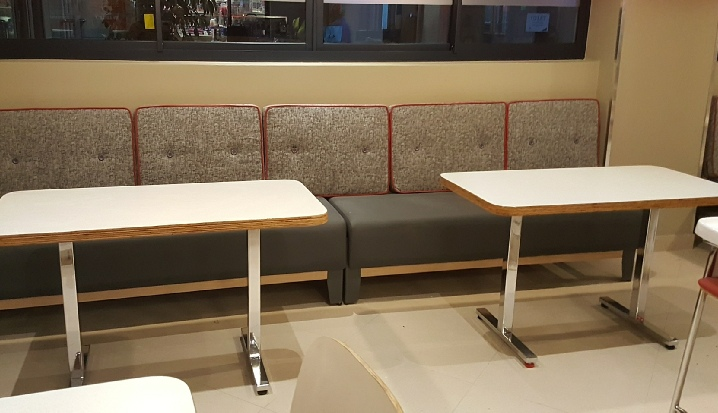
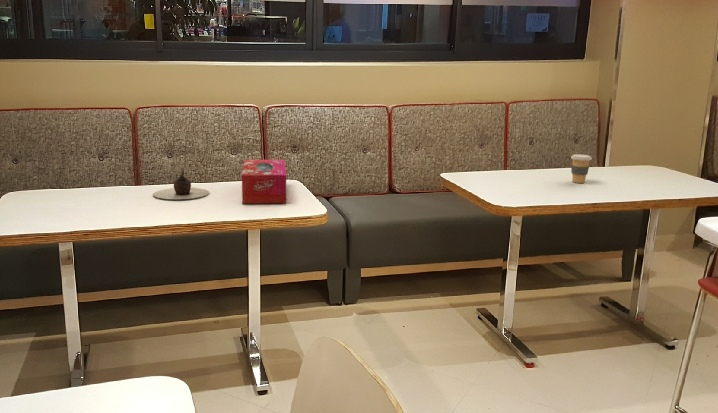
+ teapot (180, 181)
+ tissue box (264, 180)
+ coffee cup (580, 168)
